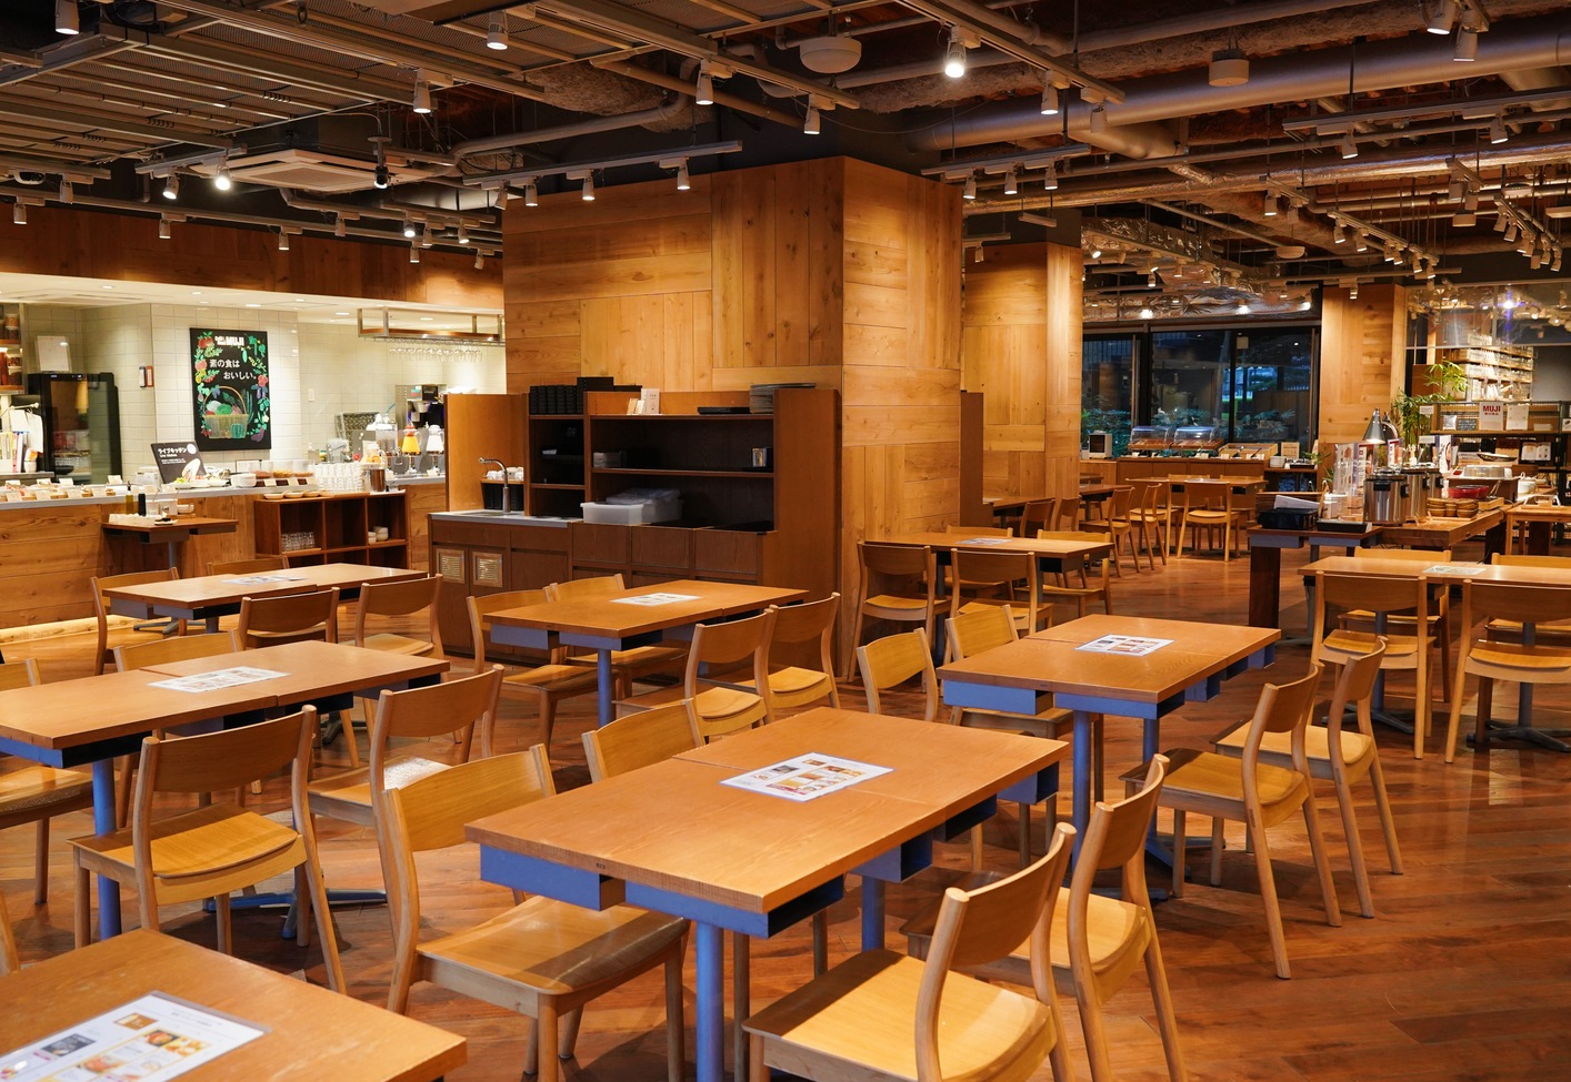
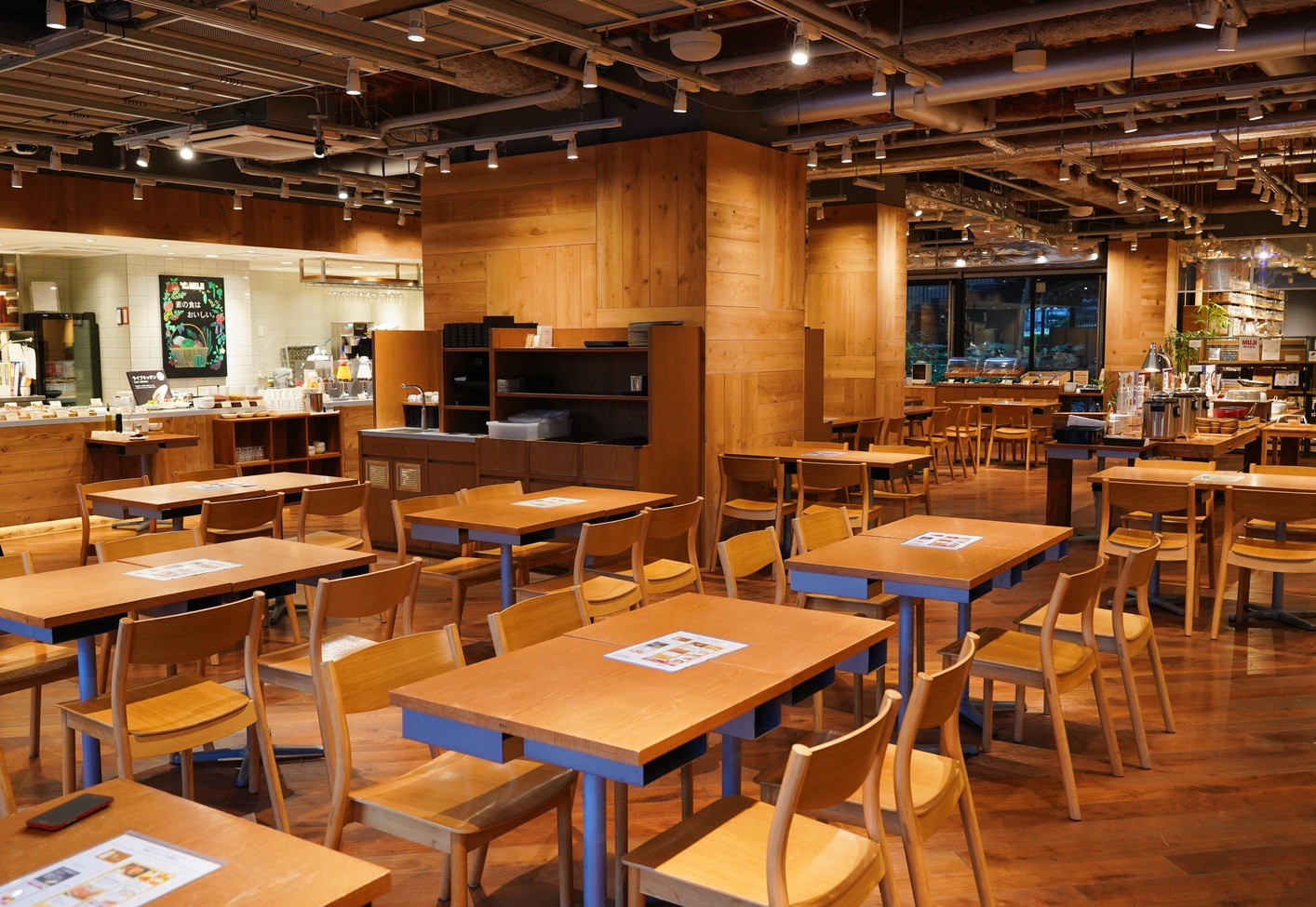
+ cell phone (71, 811)
